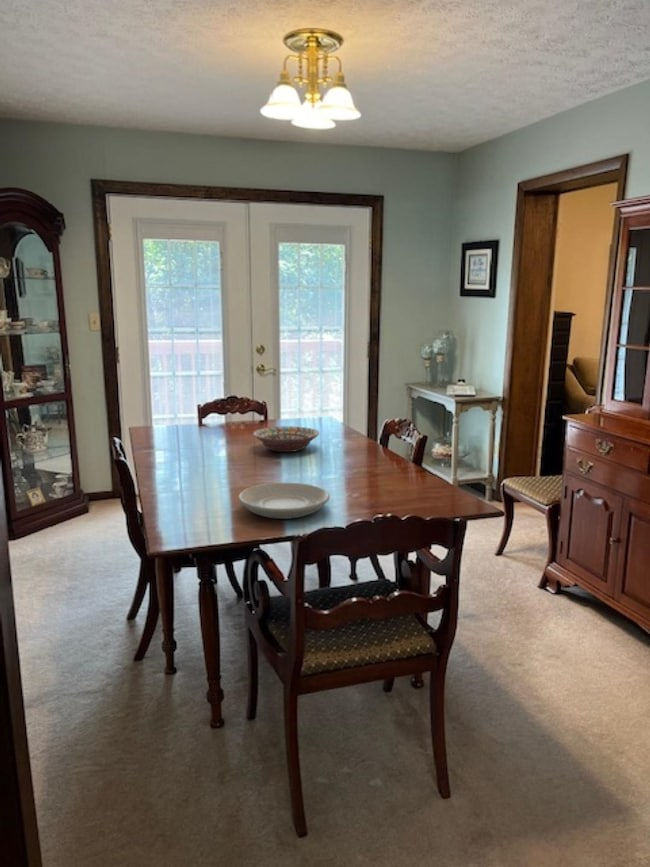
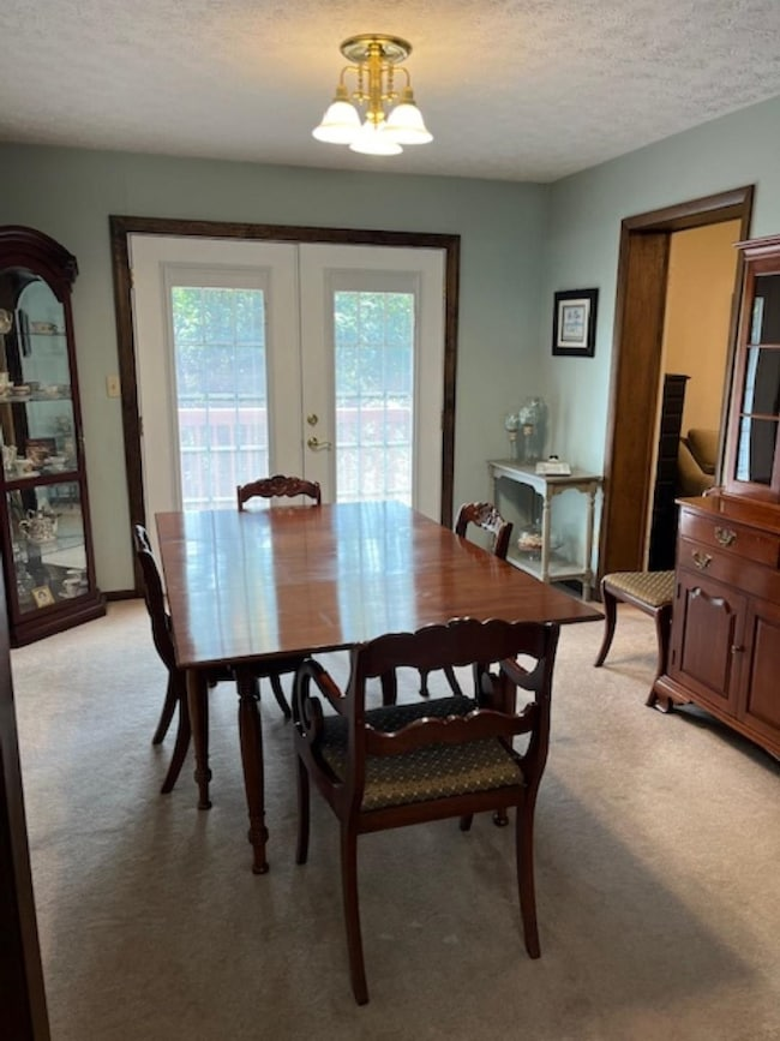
- decorative bowl (286, 440)
- plate (284, 501)
